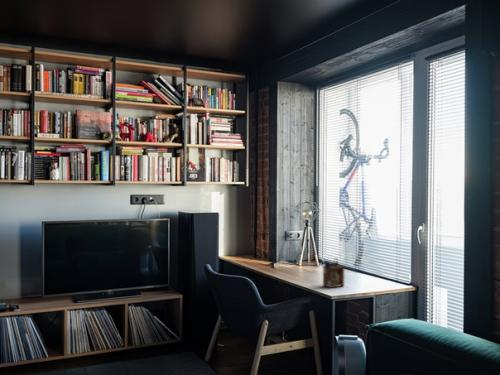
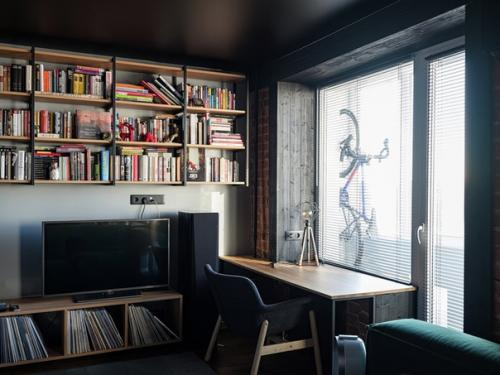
- desk organizer (333, 272)
